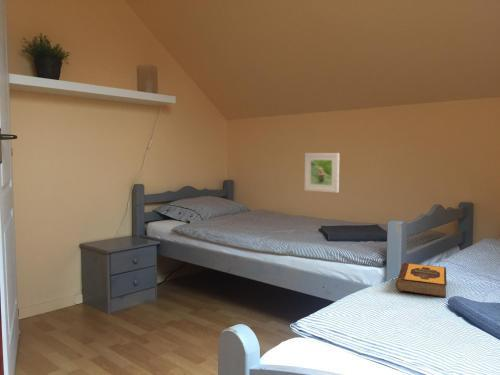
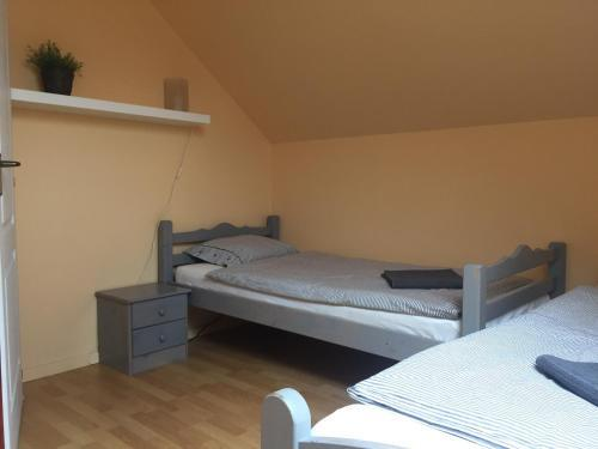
- hardback book (421, 278)
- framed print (321, 172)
